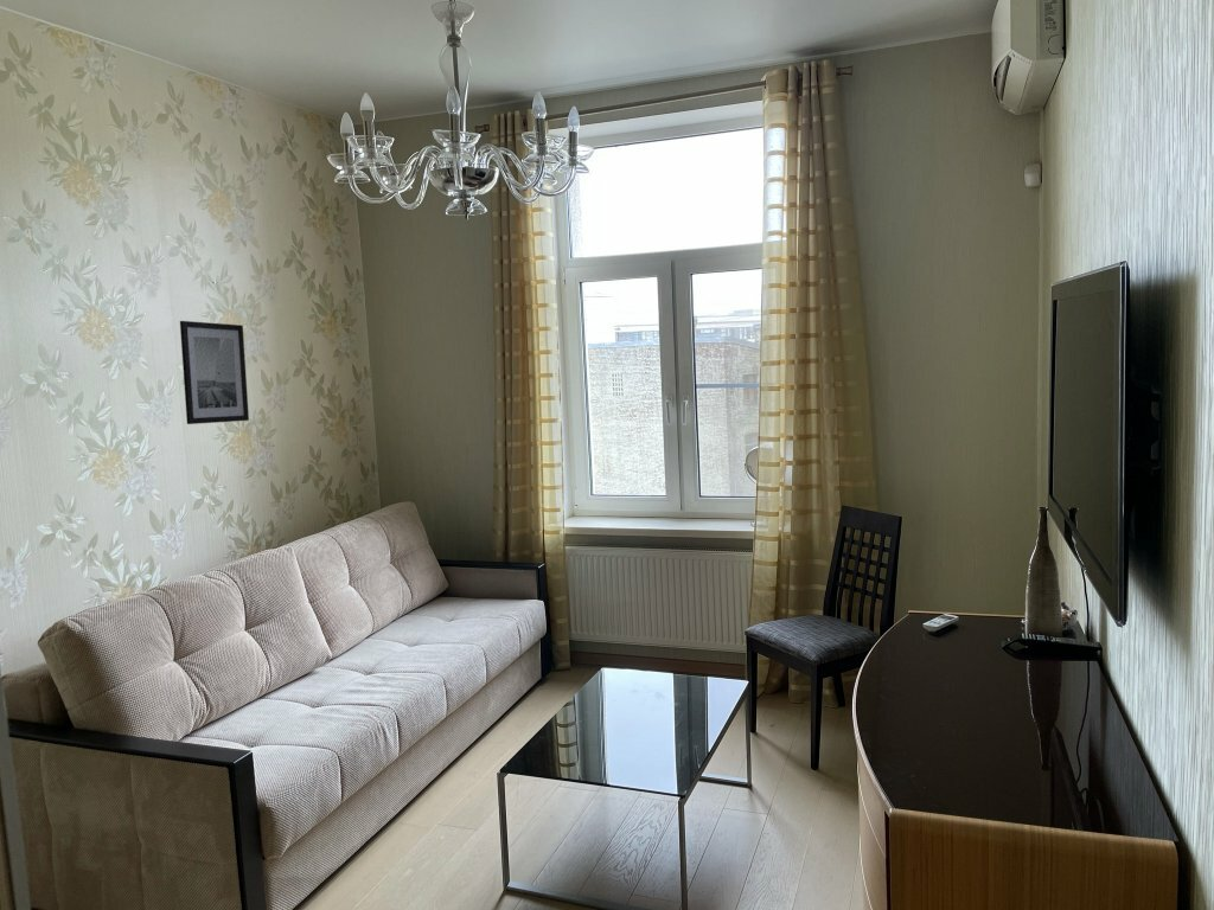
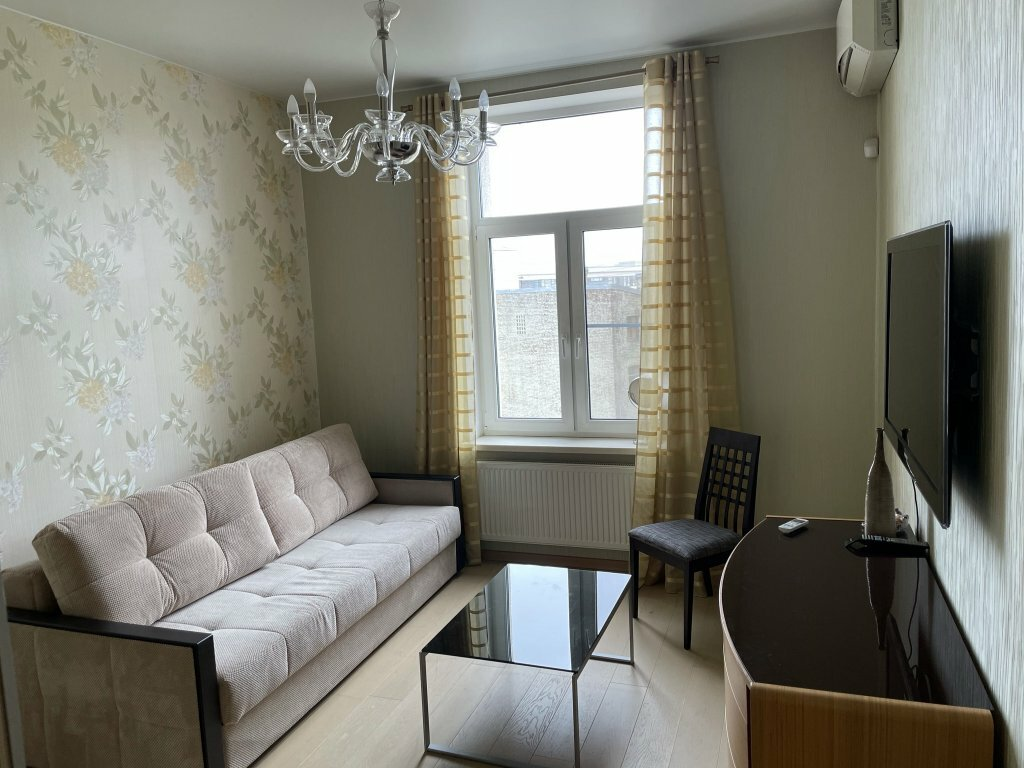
- wall art (216, 372)
